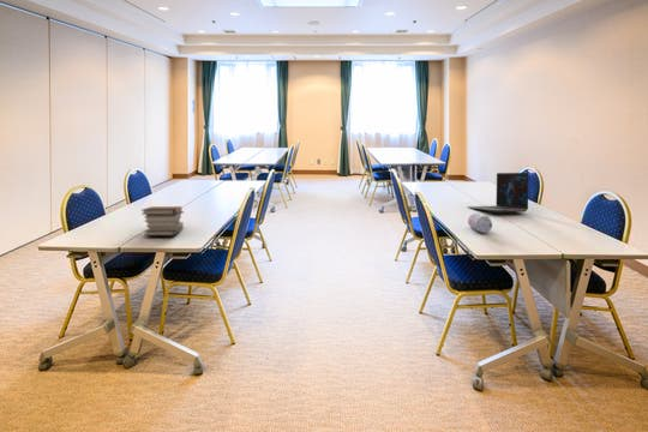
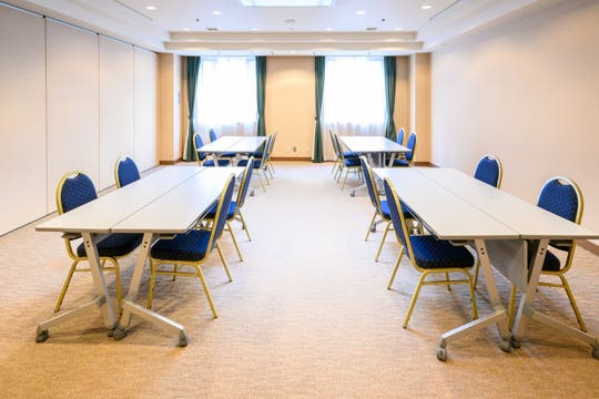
- book stack (163, 220)
- pencil case (479, 222)
- laptop (497, 191)
